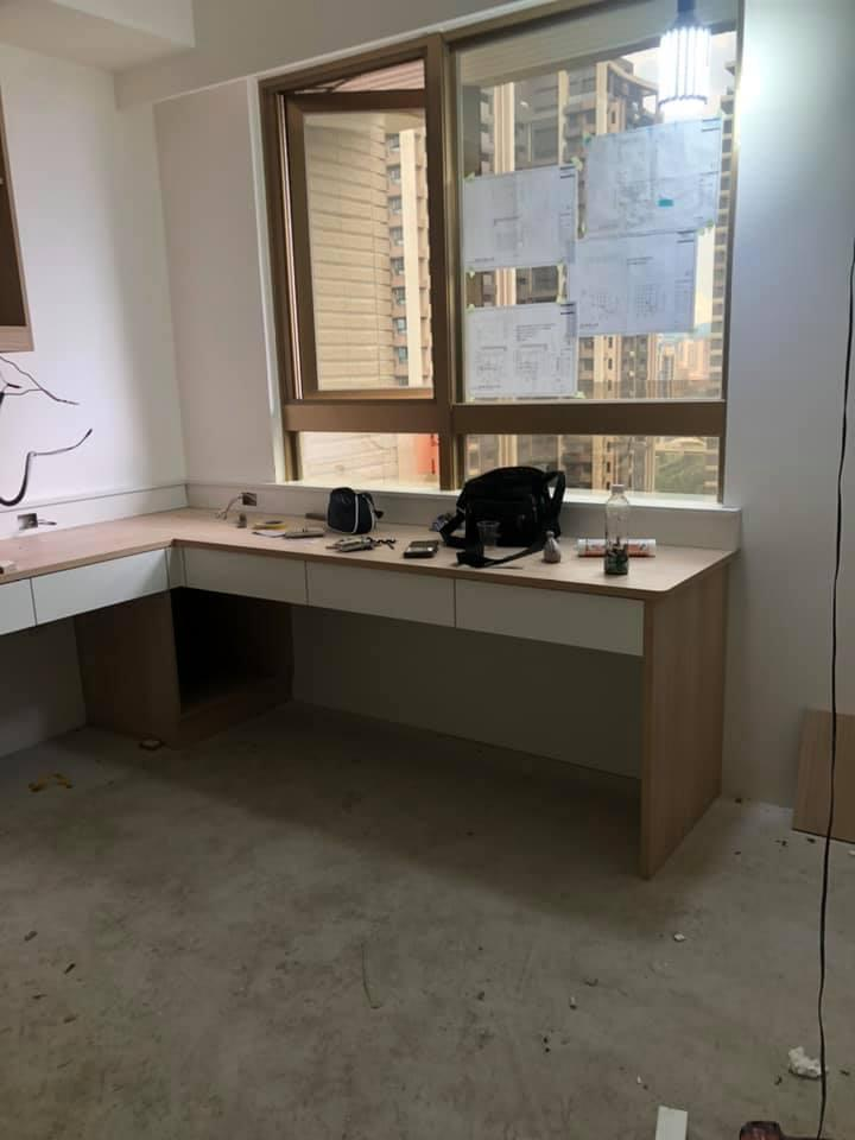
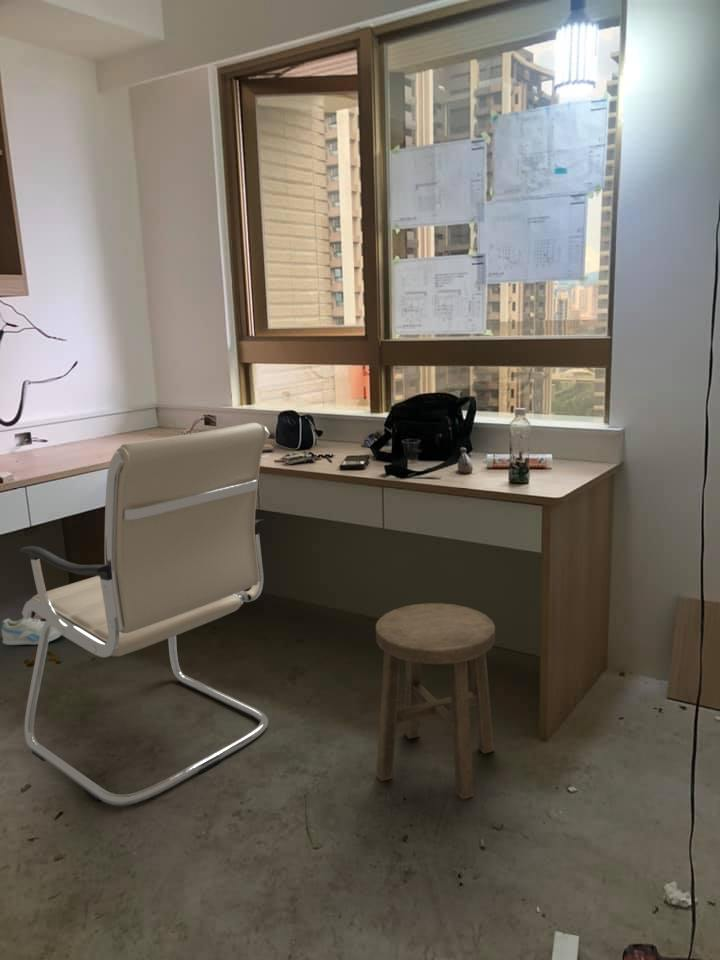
+ stool (433, 697)
+ sneaker (33, 628)
+ office chair (143, 588)
